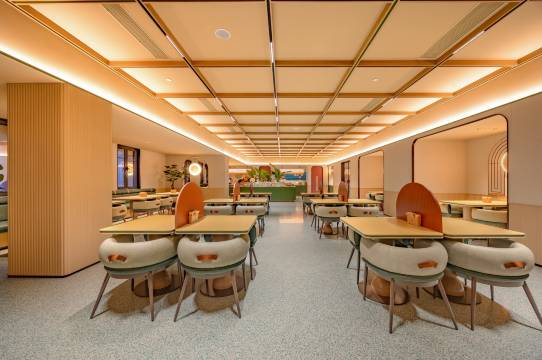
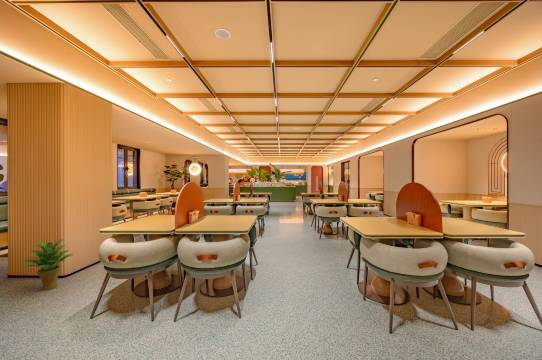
+ potted plant (50, 263)
